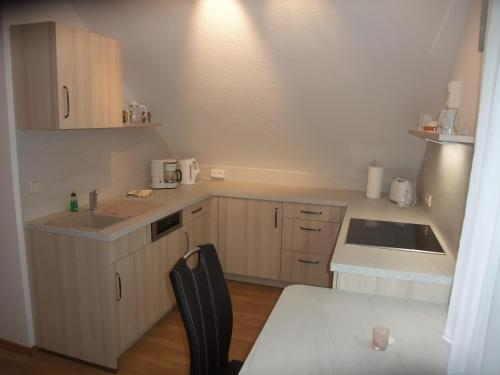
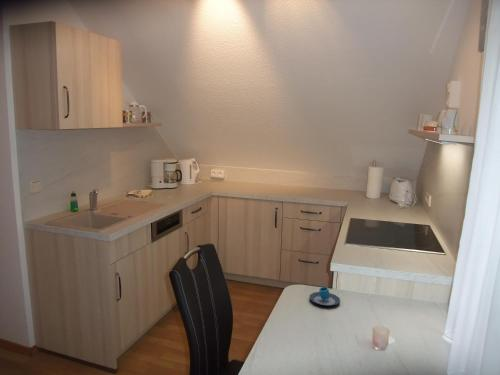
+ mug (325, 294)
